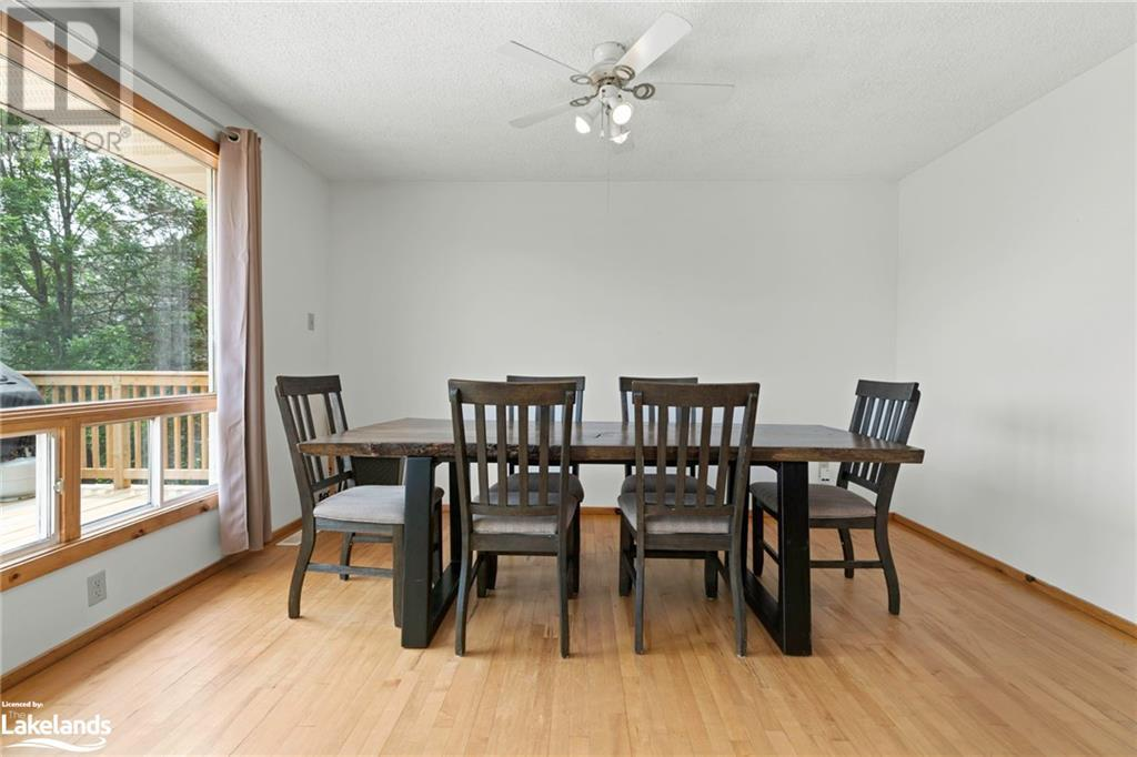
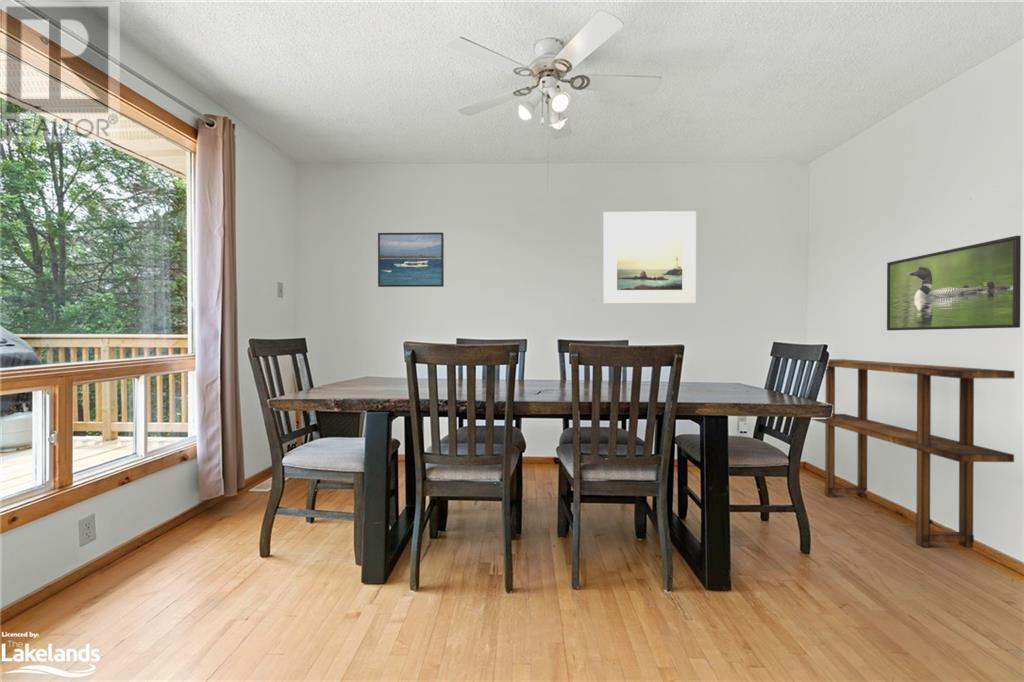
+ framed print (649, 257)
+ console table (889, 441)
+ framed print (410, 259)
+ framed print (943, 290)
